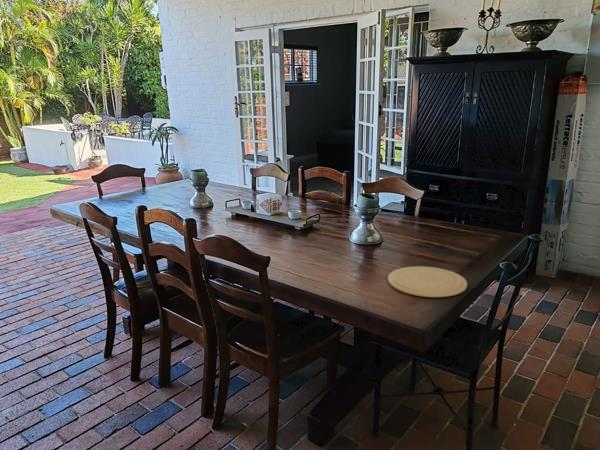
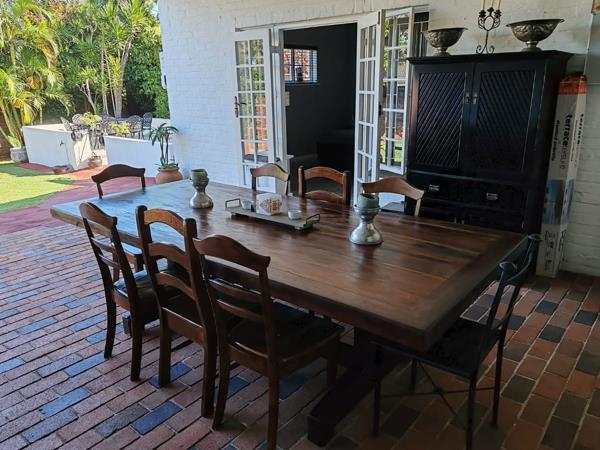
- plate (426, 279)
